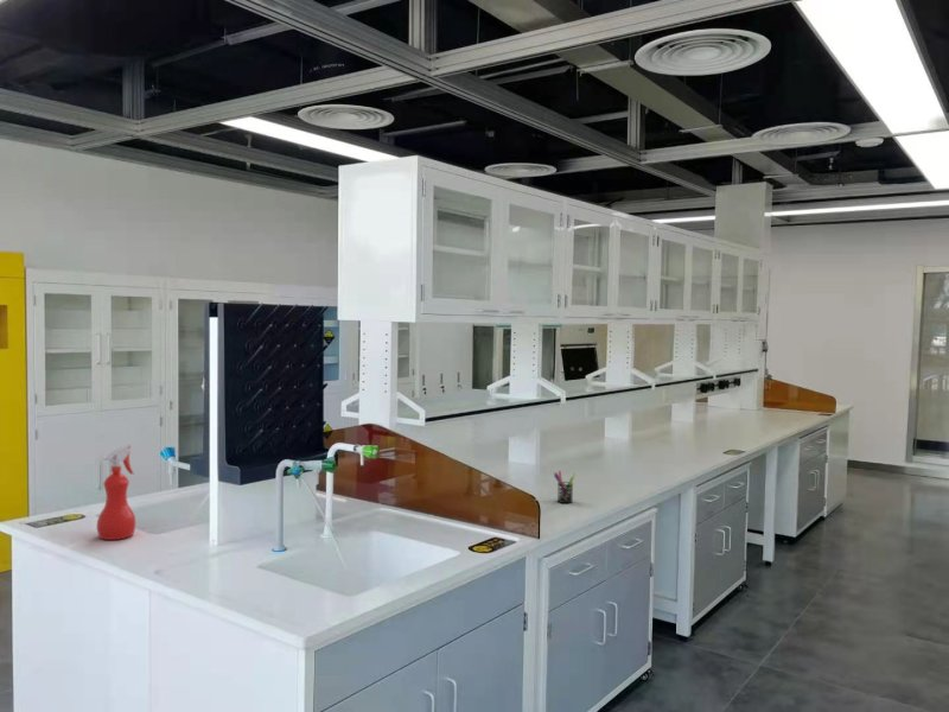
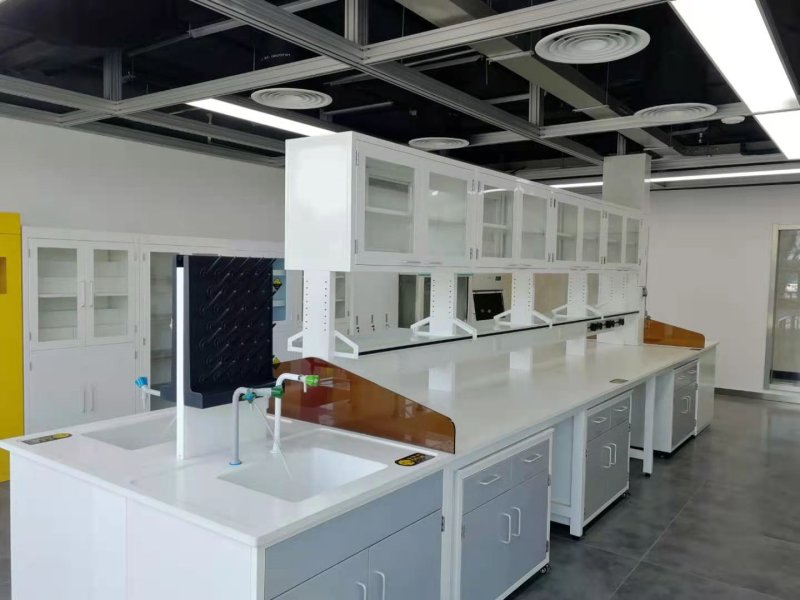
- pen holder (565, 485)
- spray bottle (119, 490)
